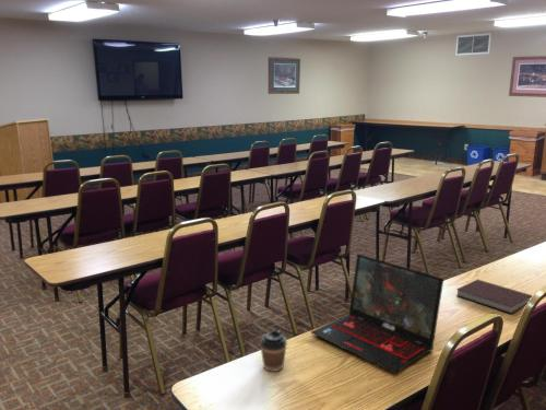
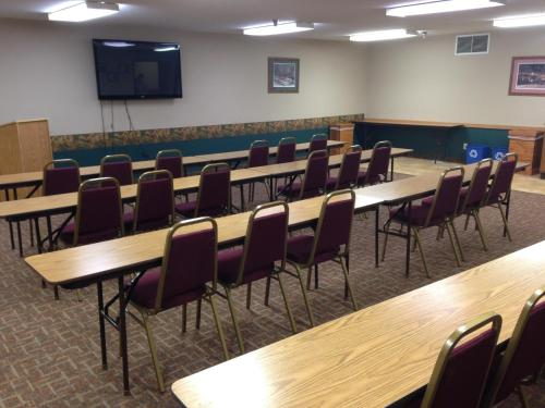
- laptop (373, 307)
- notebook (492, 295)
- coffee cup (273, 350)
